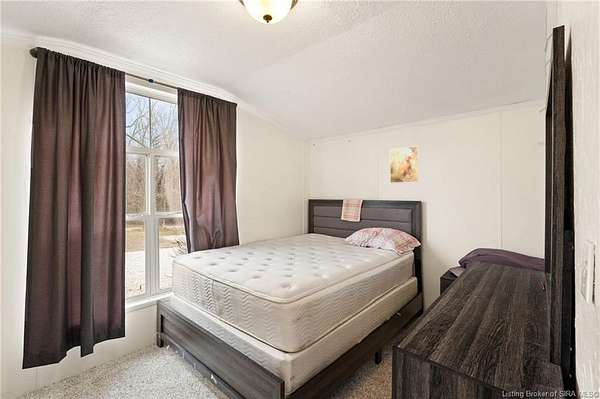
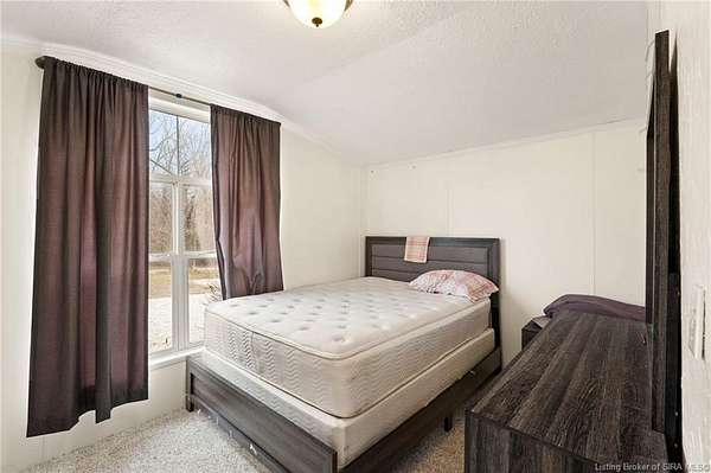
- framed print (404, 165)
